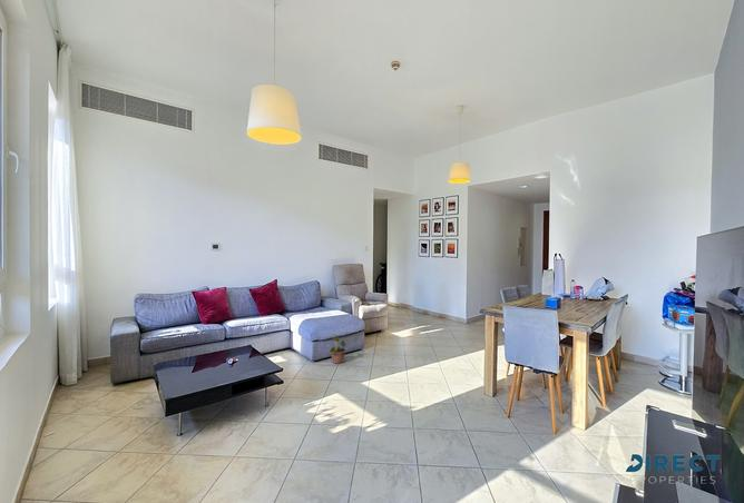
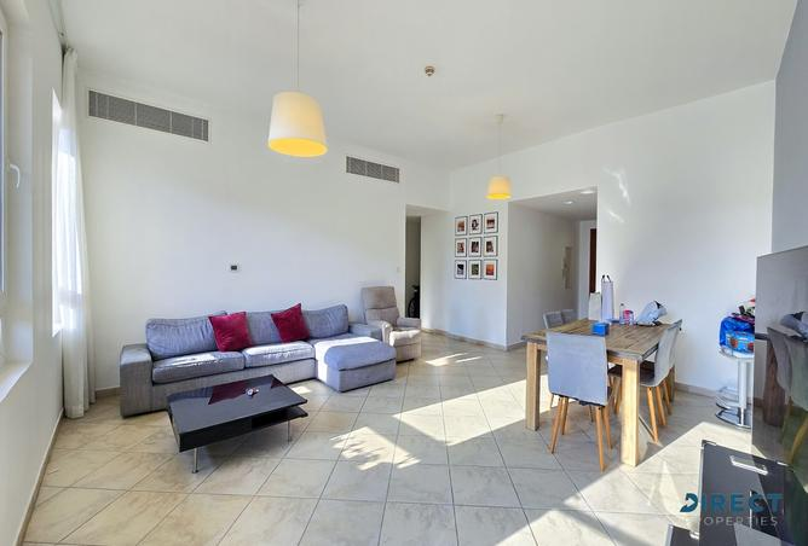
- potted plant (336, 346)
